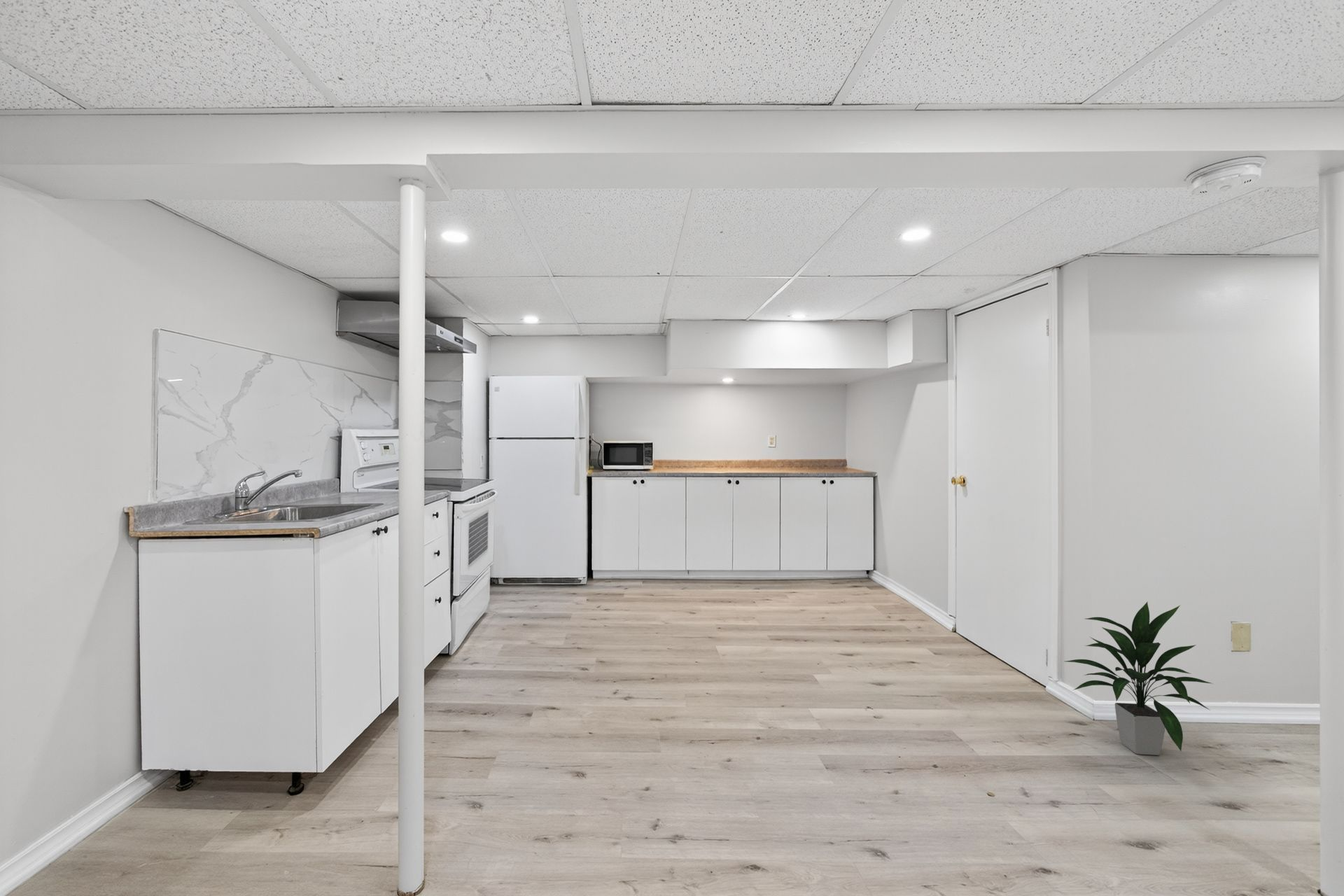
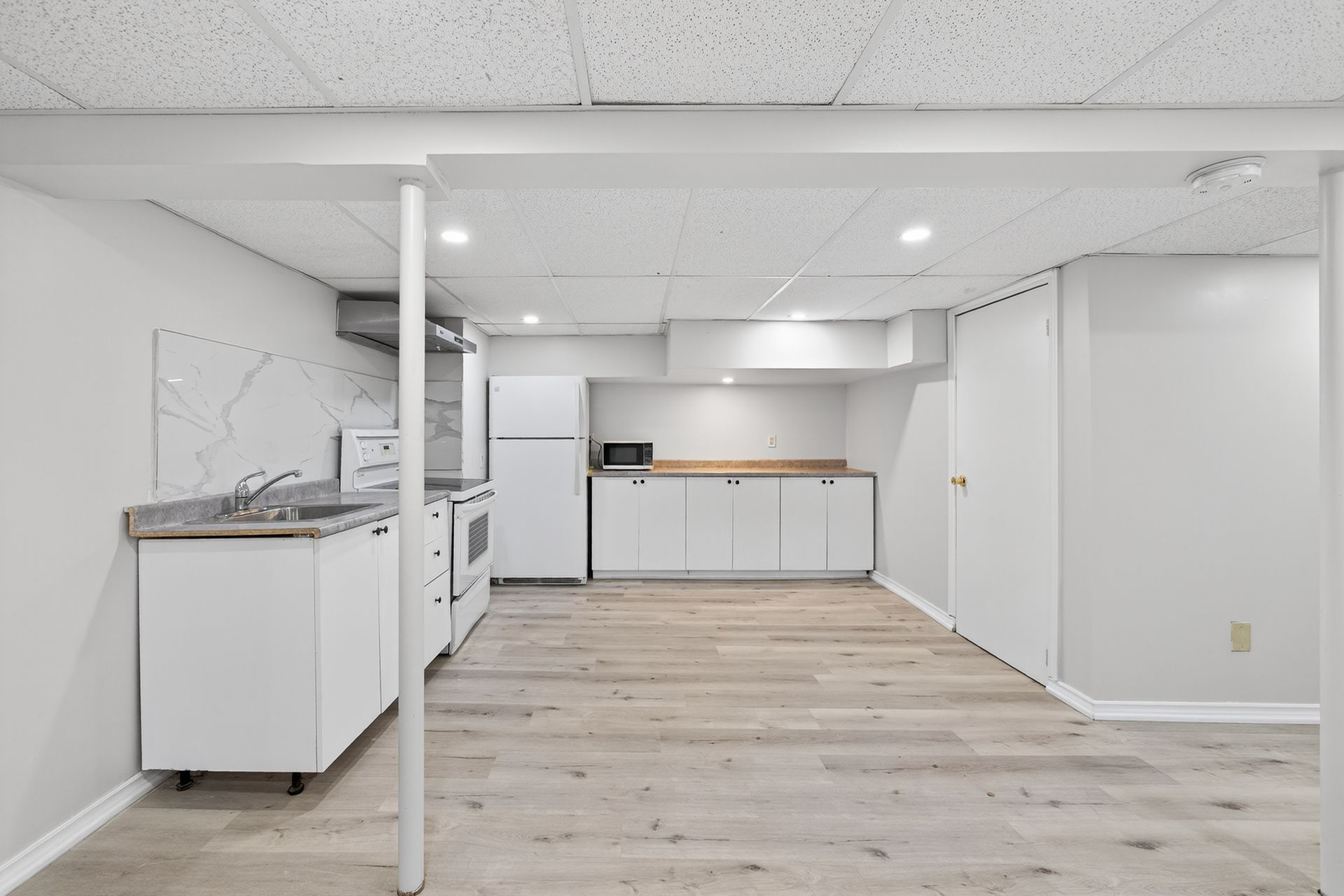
- indoor plant (1140, 677)
